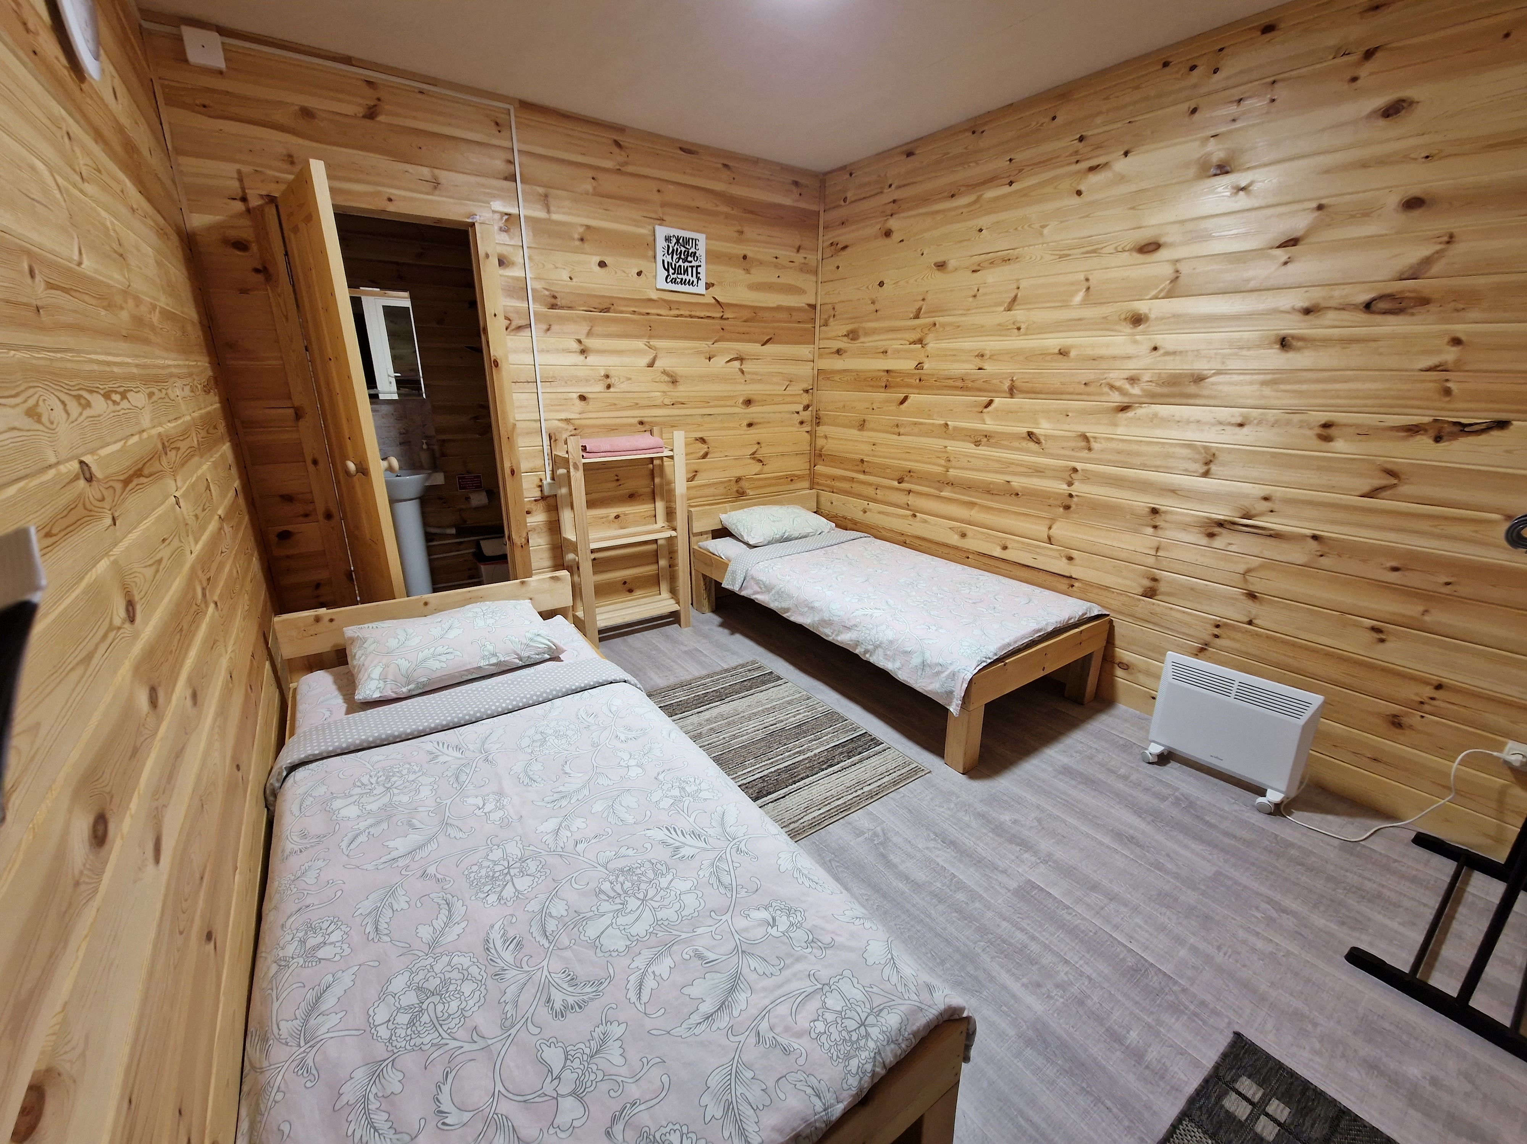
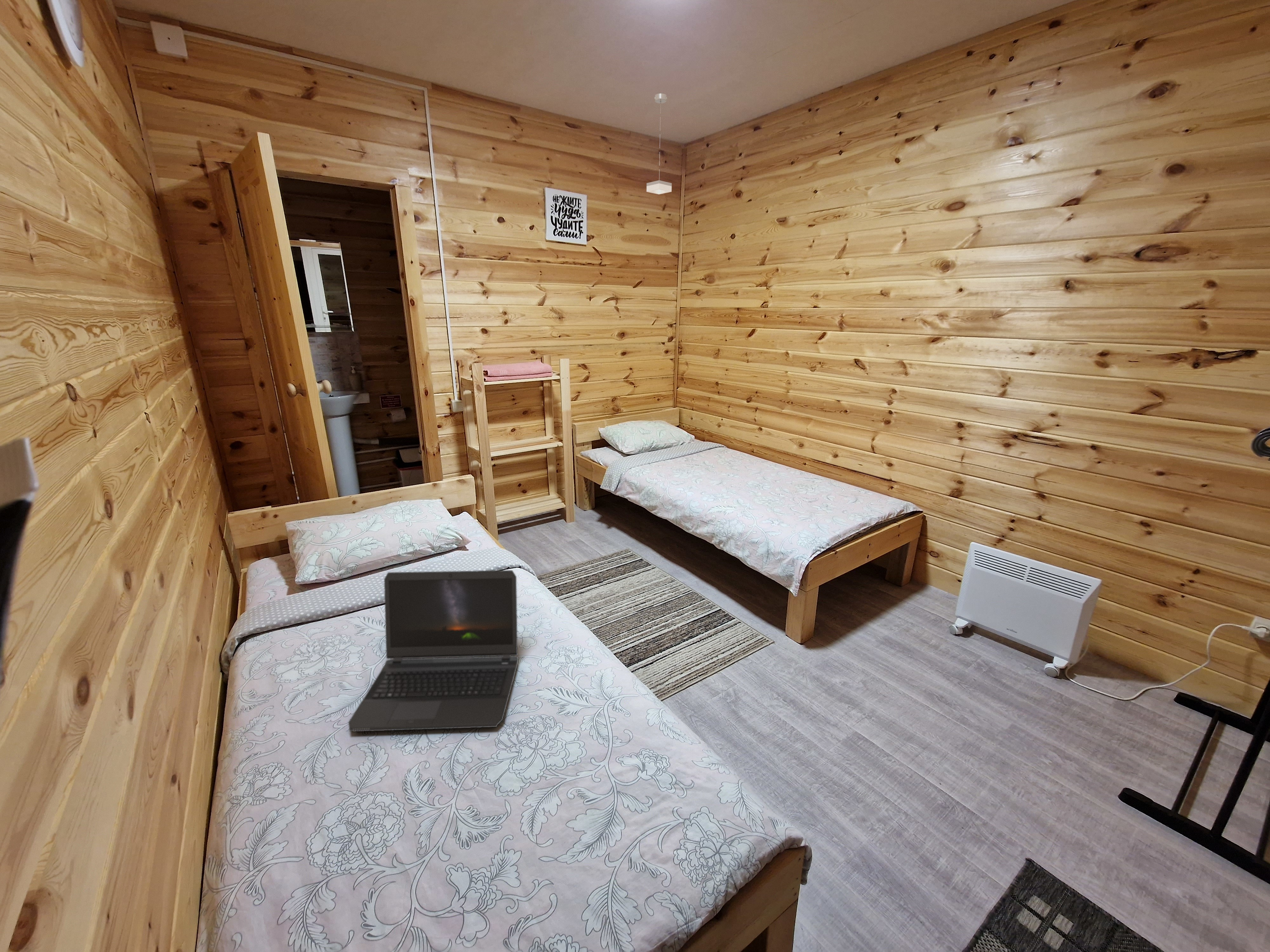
+ laptop computer (438, 646)
+ pendant lamp (660, 145)
